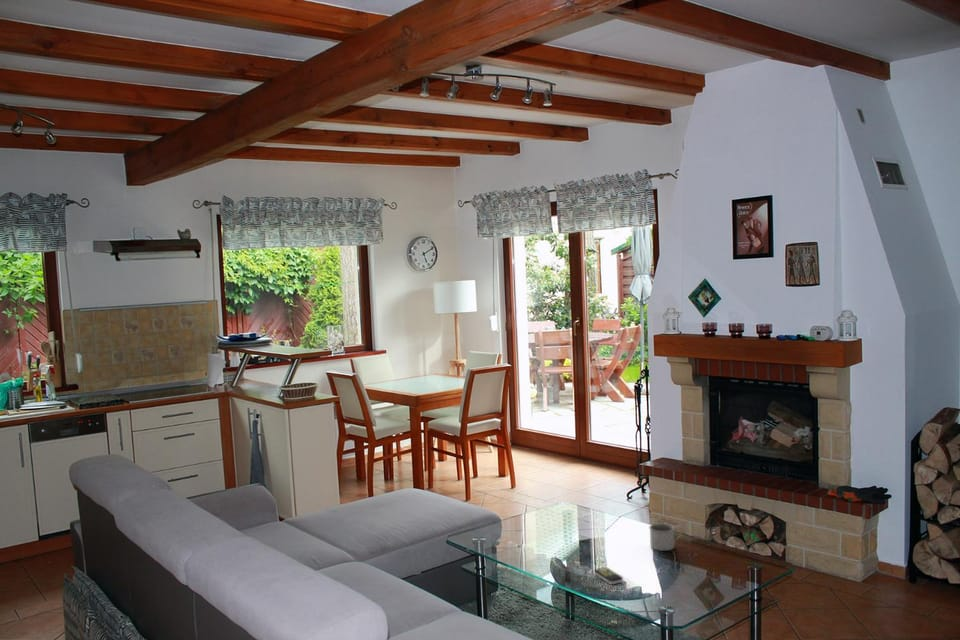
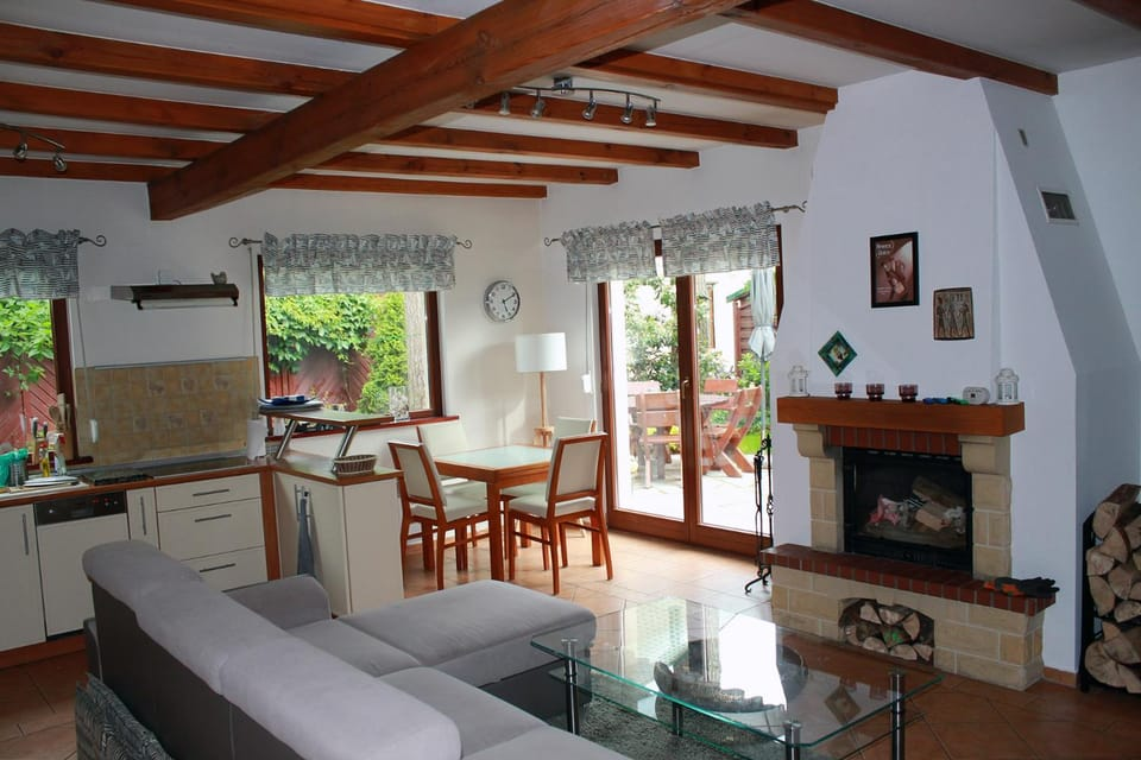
- remote control (608, 575)
- mug (664, 536)
